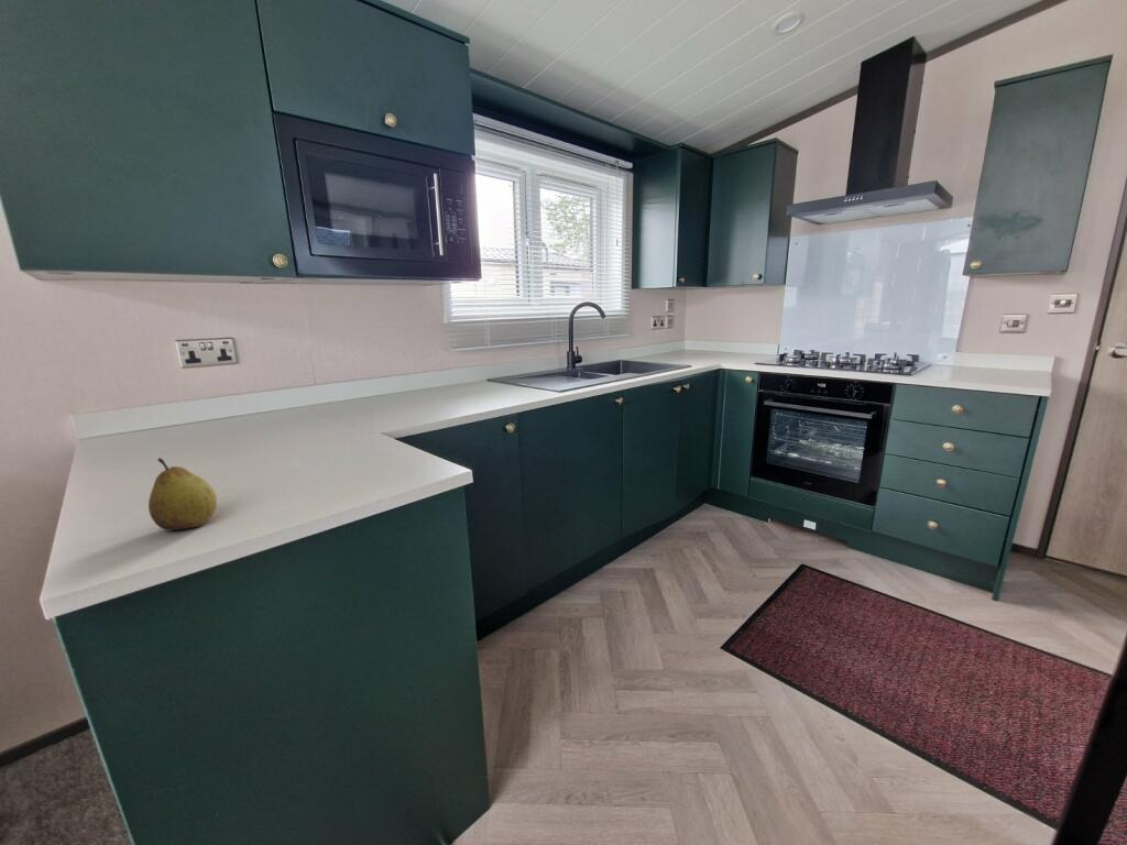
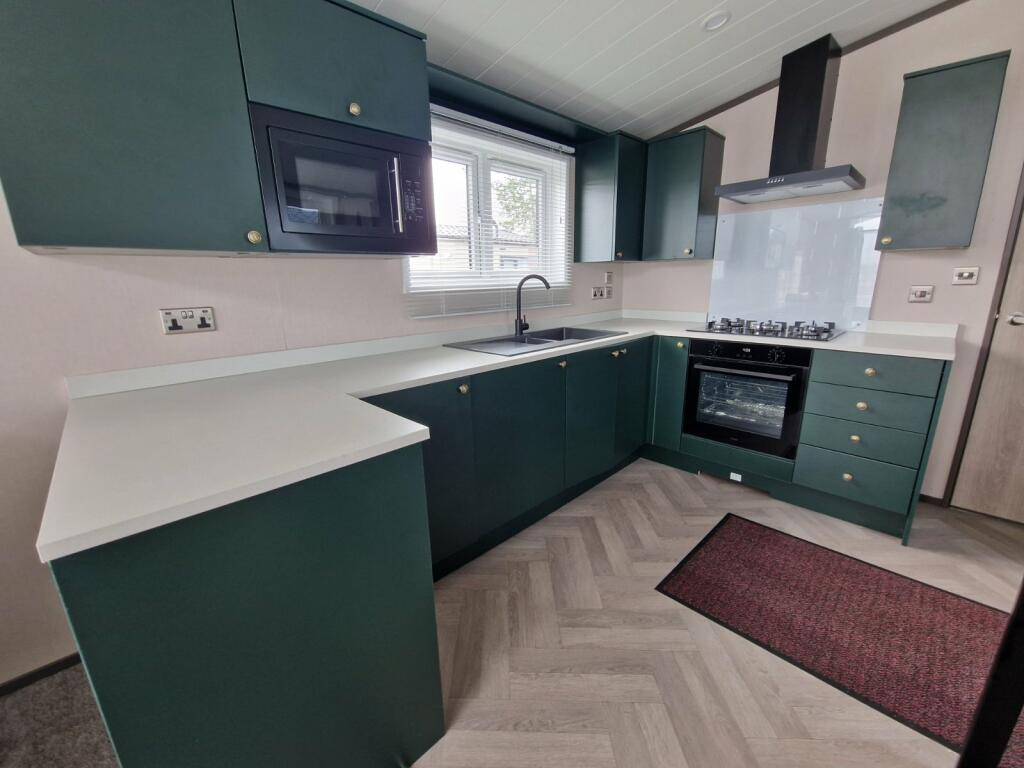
- fruit (180, 491)
